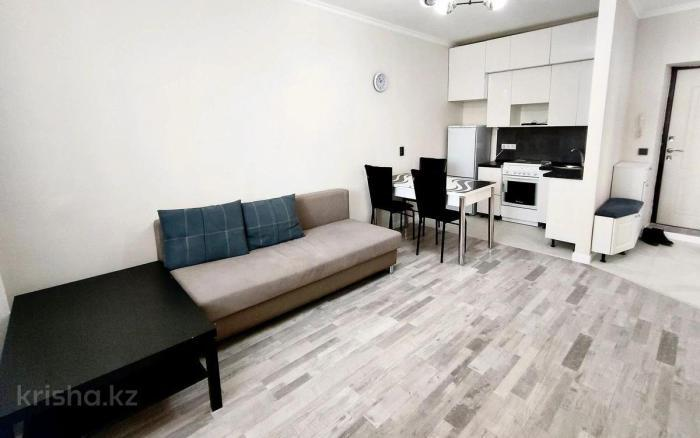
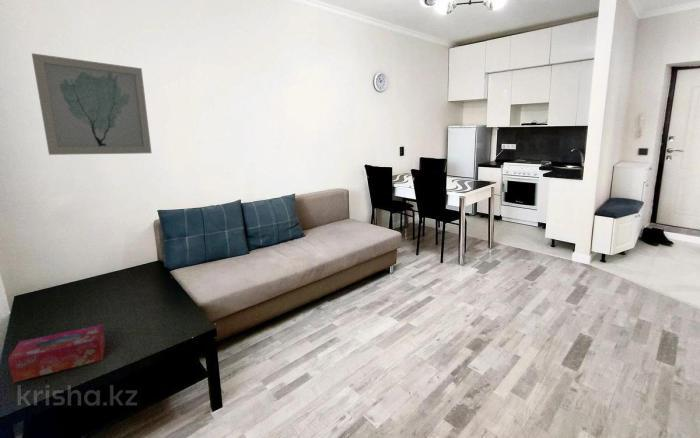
+ tissue box (61, 350)
+ wall art (98, 108)
